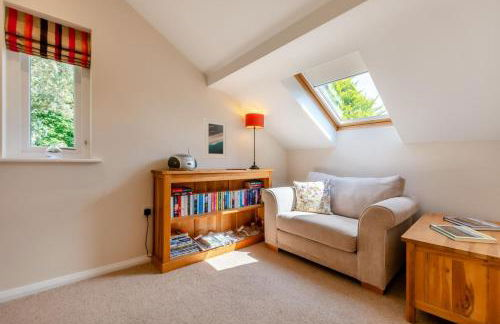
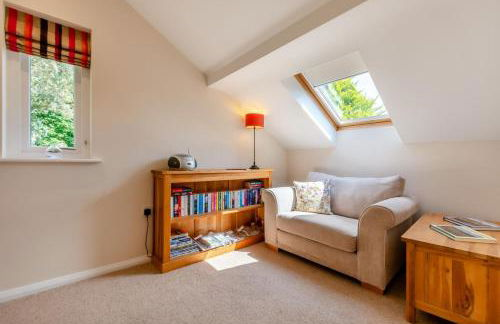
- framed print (215, 139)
